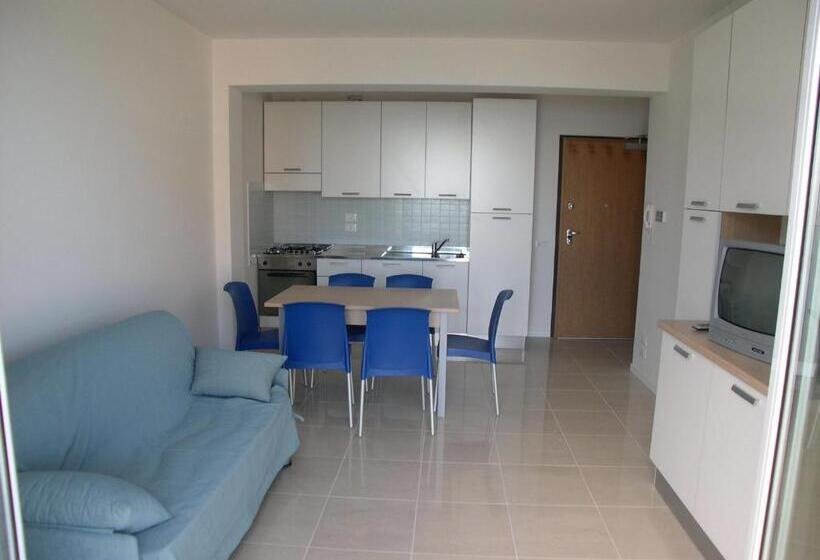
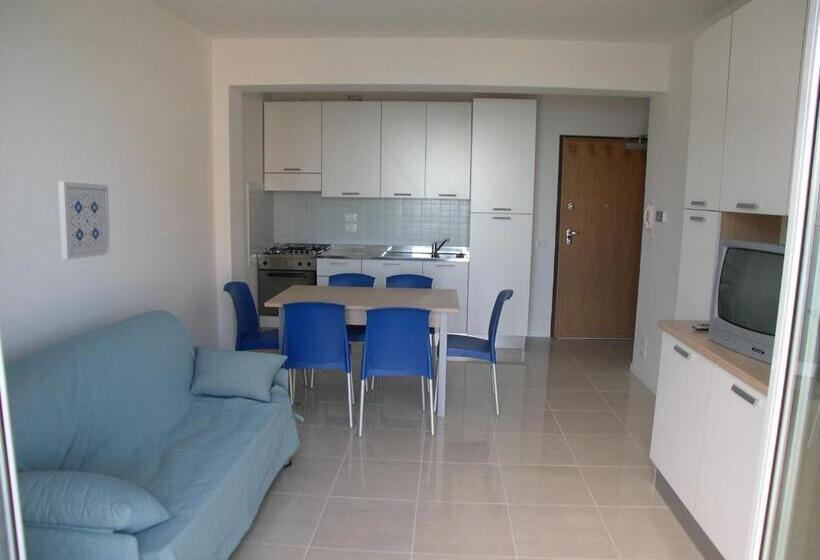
+ wall art (86, 220)
